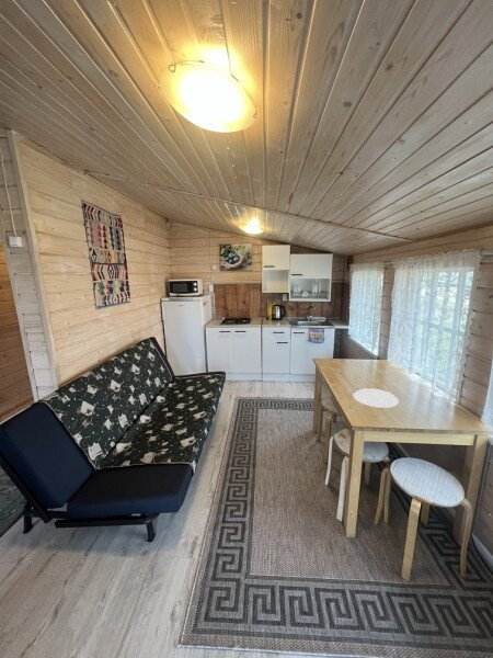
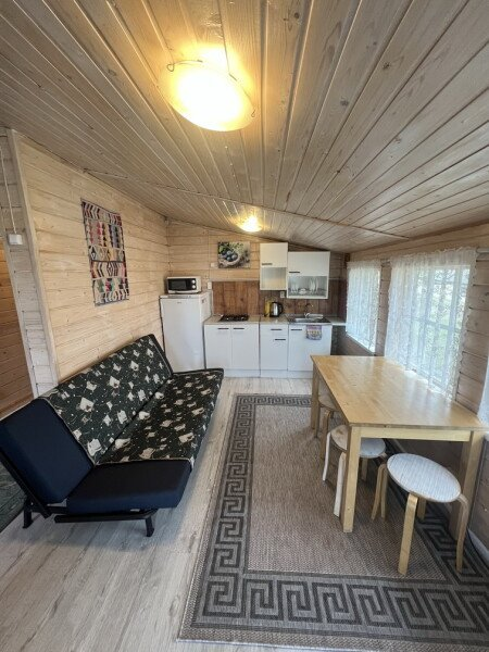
- plate (375, 394)
